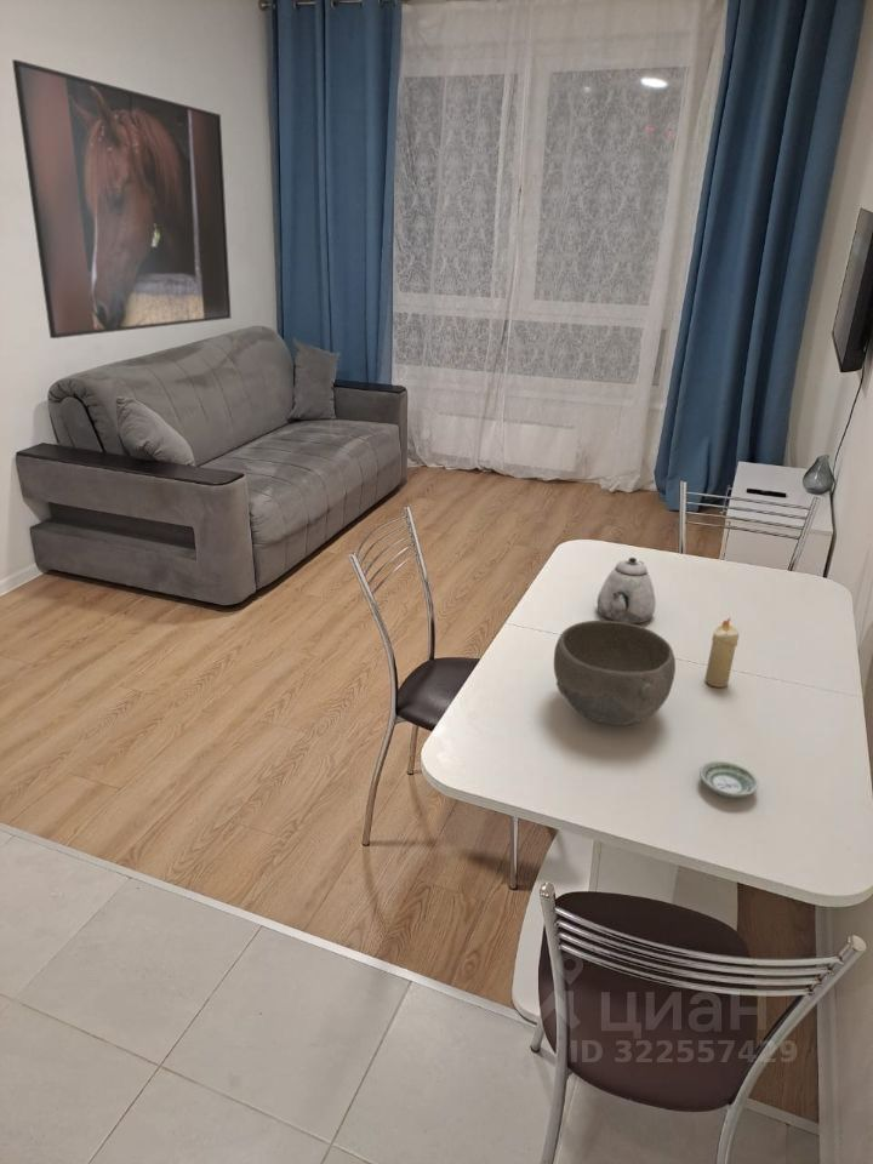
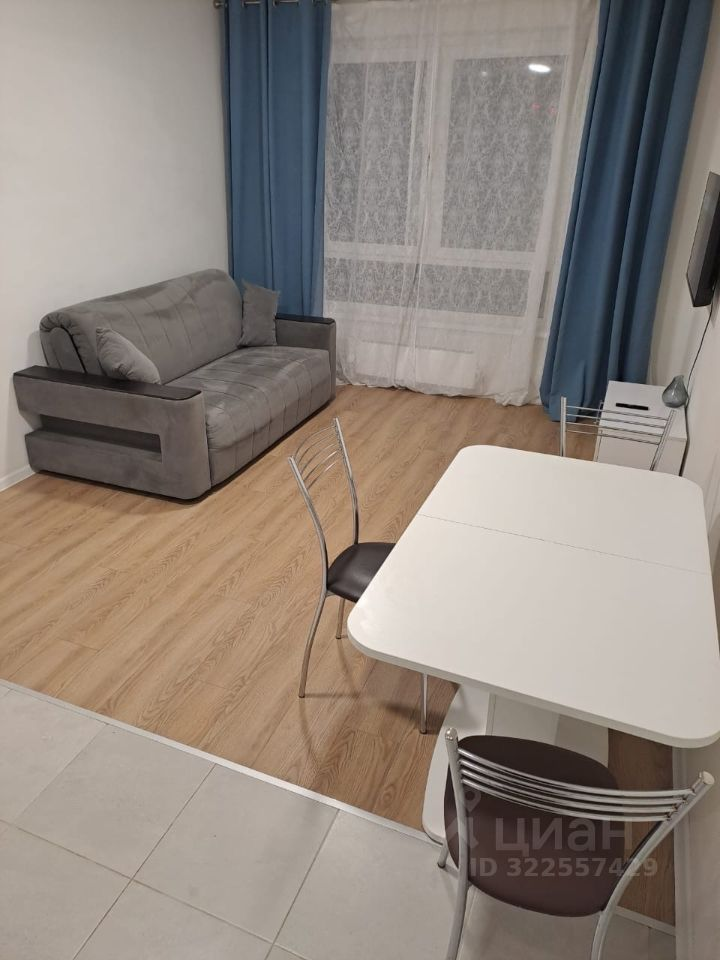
- saucer (728, 782)
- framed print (143, 215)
- candle (723, 650)
- bowl (611, 678)
- teapot (627, 588)
